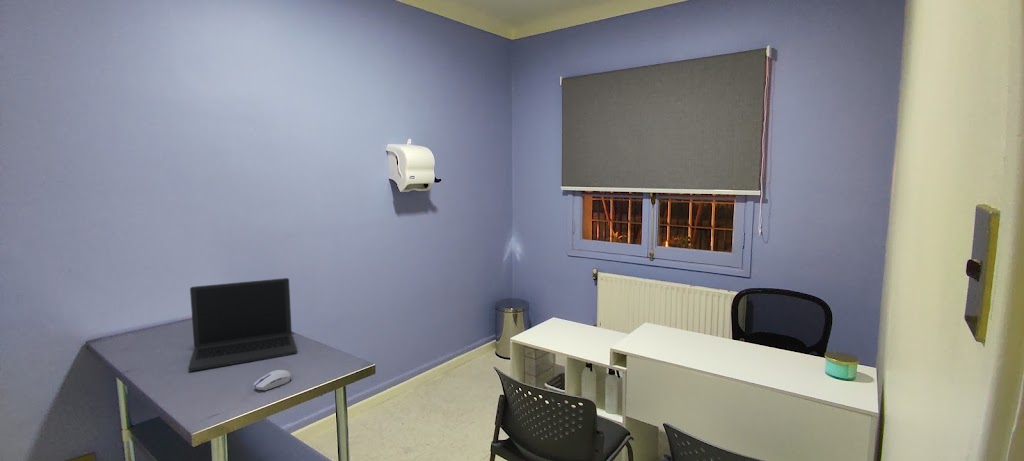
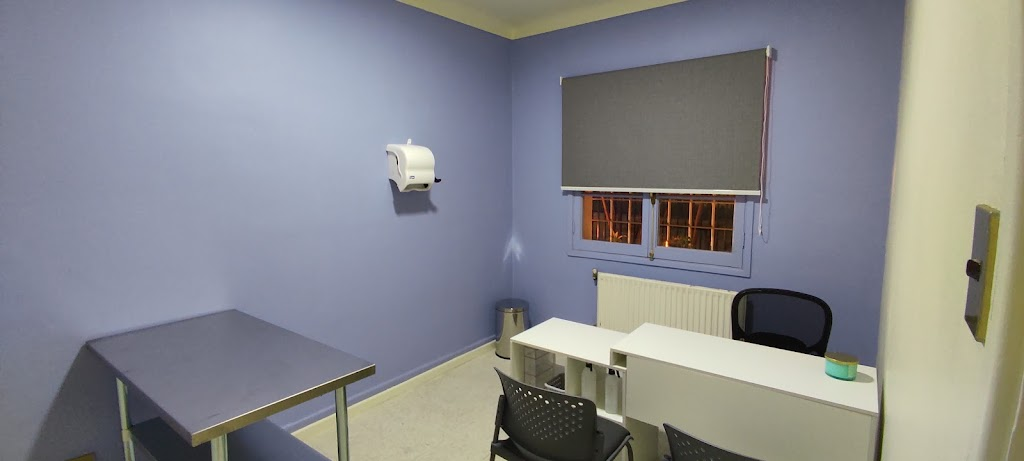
- laptop (243, 320)
- computer mouse (273, 378)
